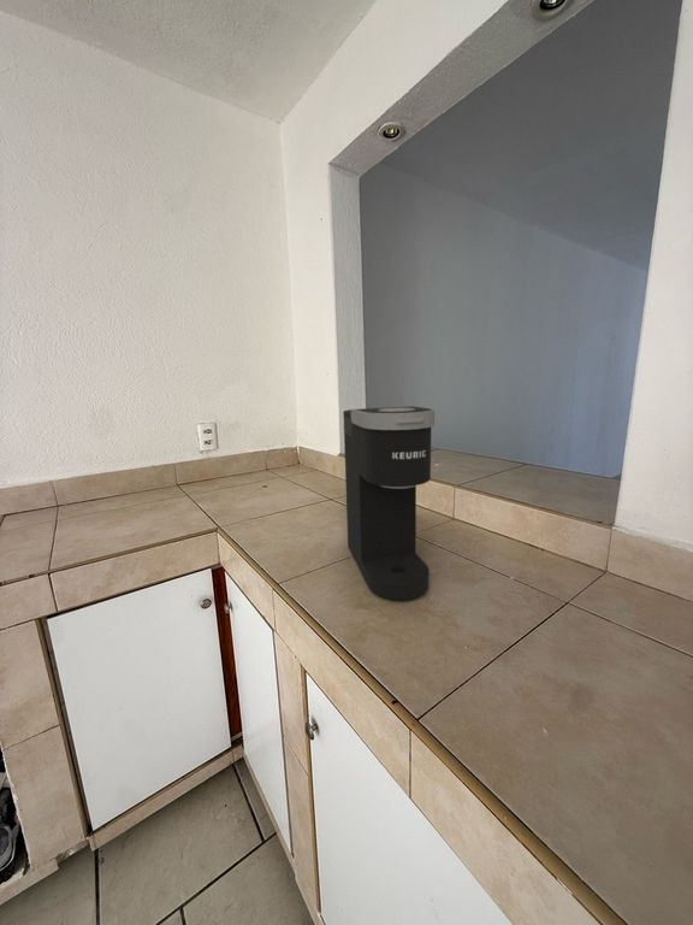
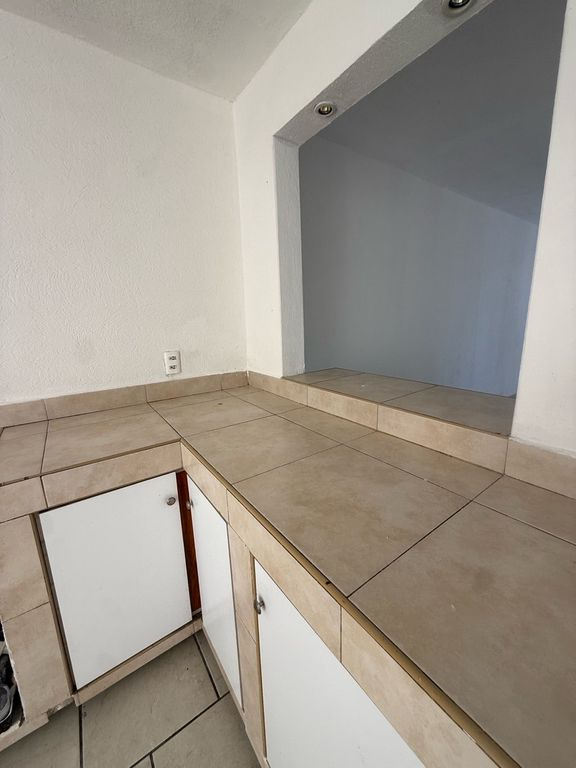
- coffee maker (383, 488)
